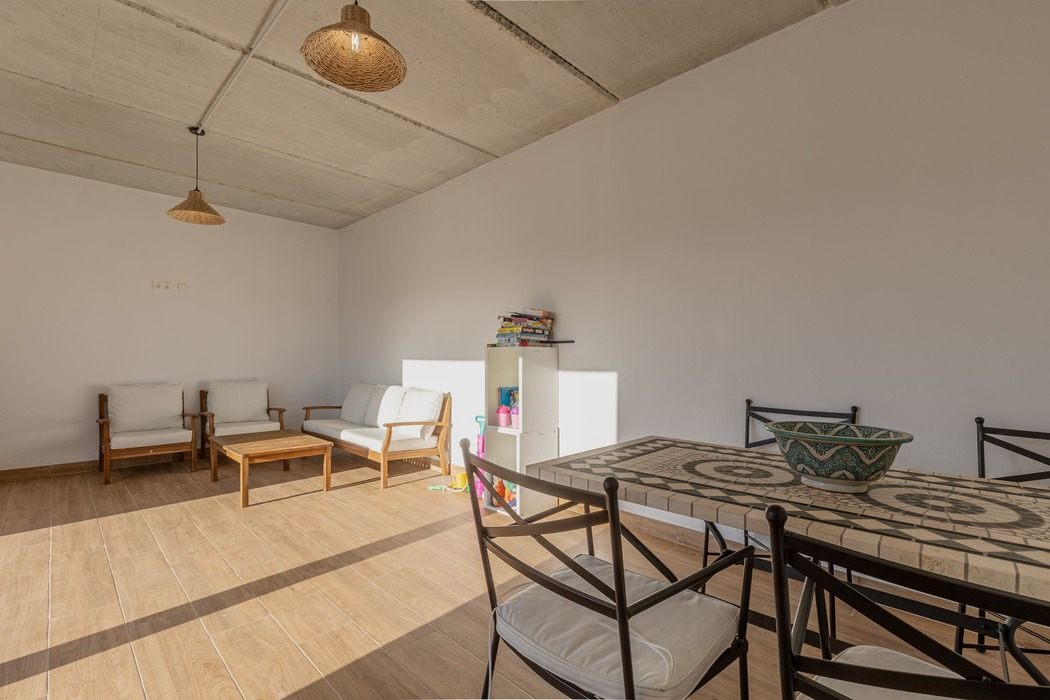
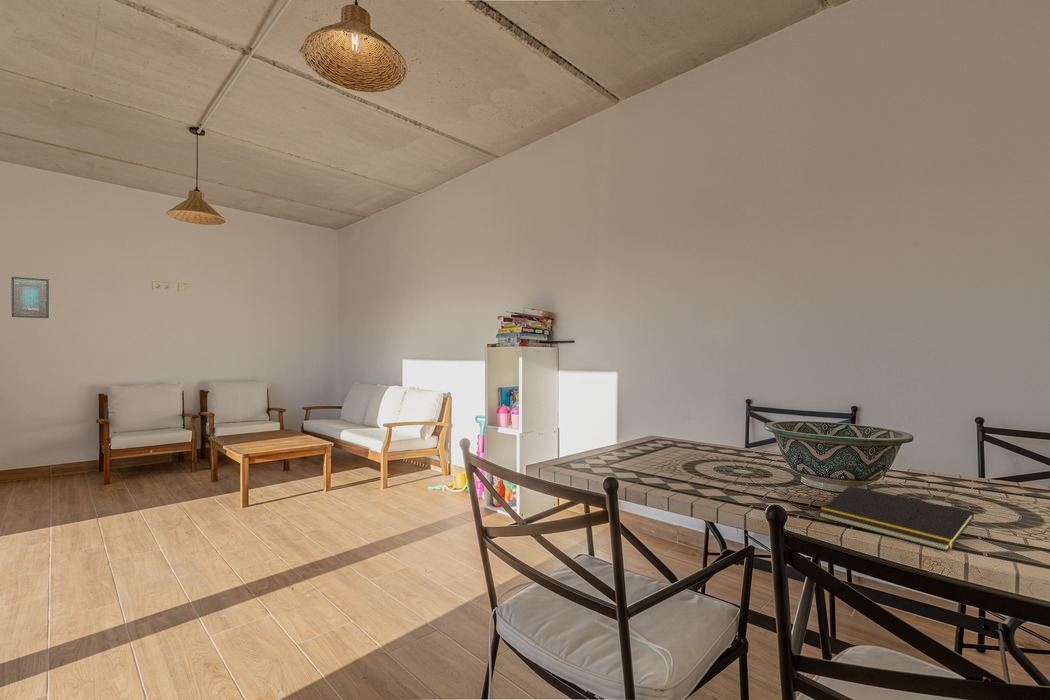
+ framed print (30, 297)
+ notepad (892, 514)
